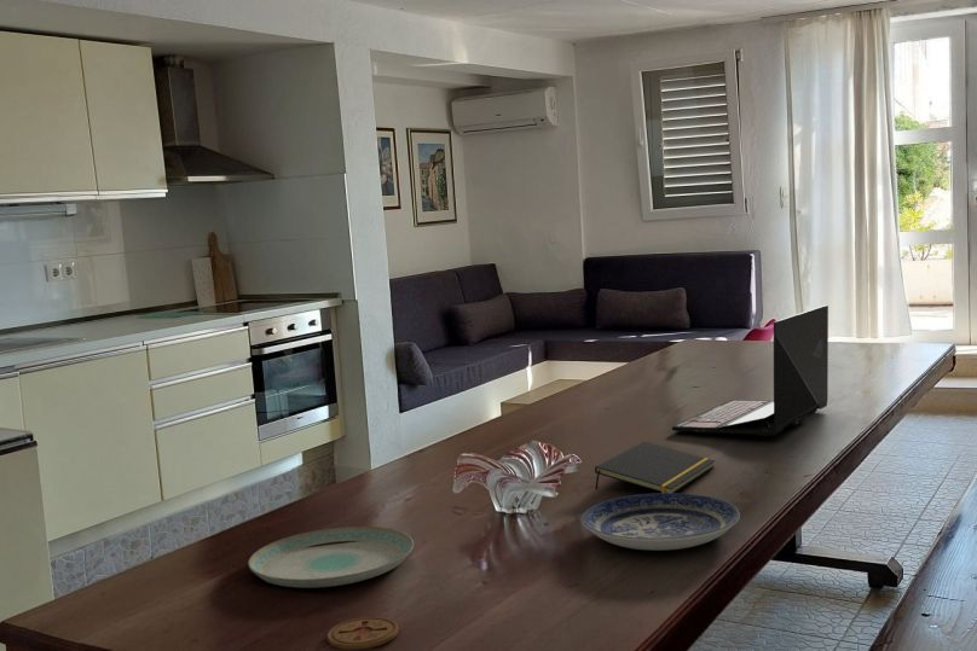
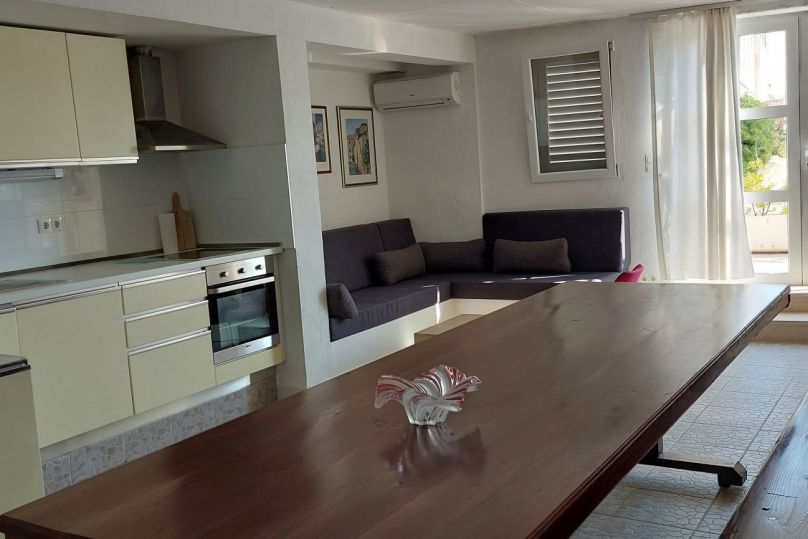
- plate (659, 525)
- plate (331, 557)
- coaster (363, 632)
- laptop (774, 367)
- notepad (655, 466)
